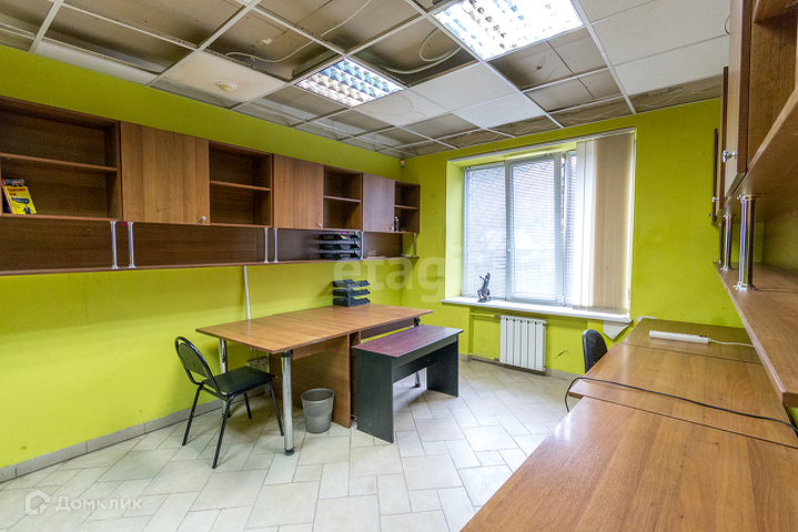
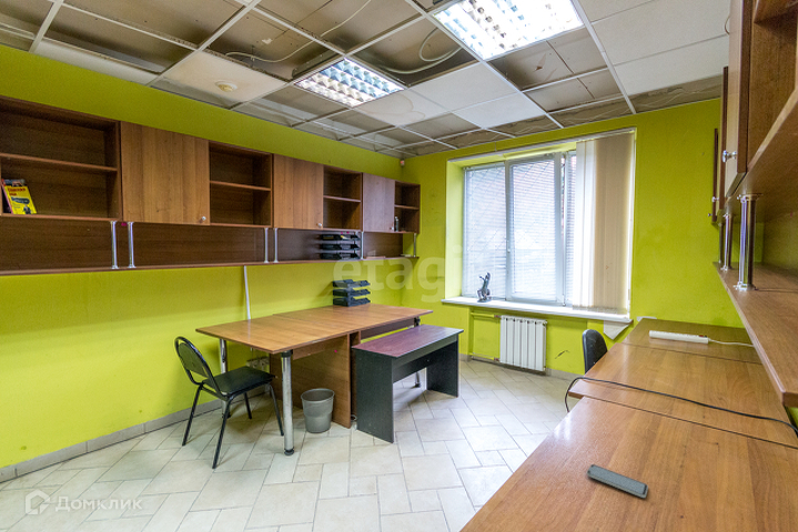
+ smartphone (616, 479)
